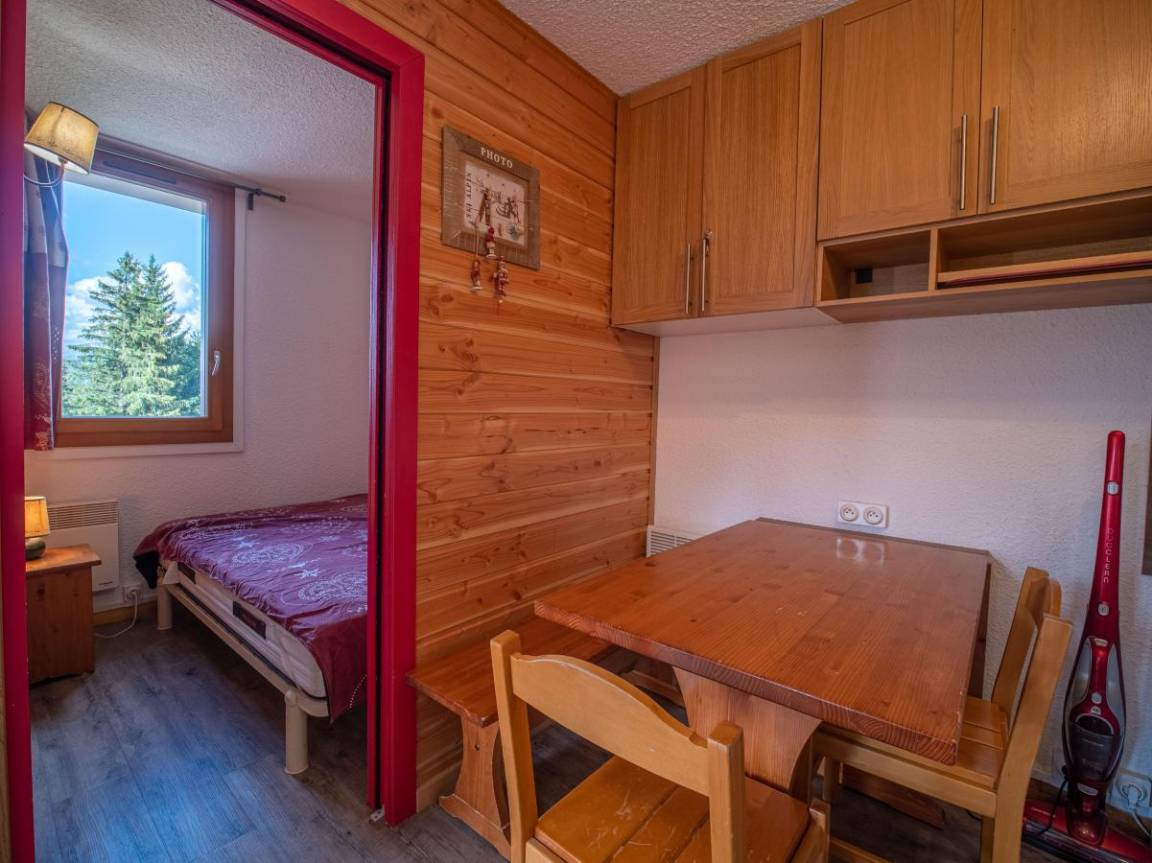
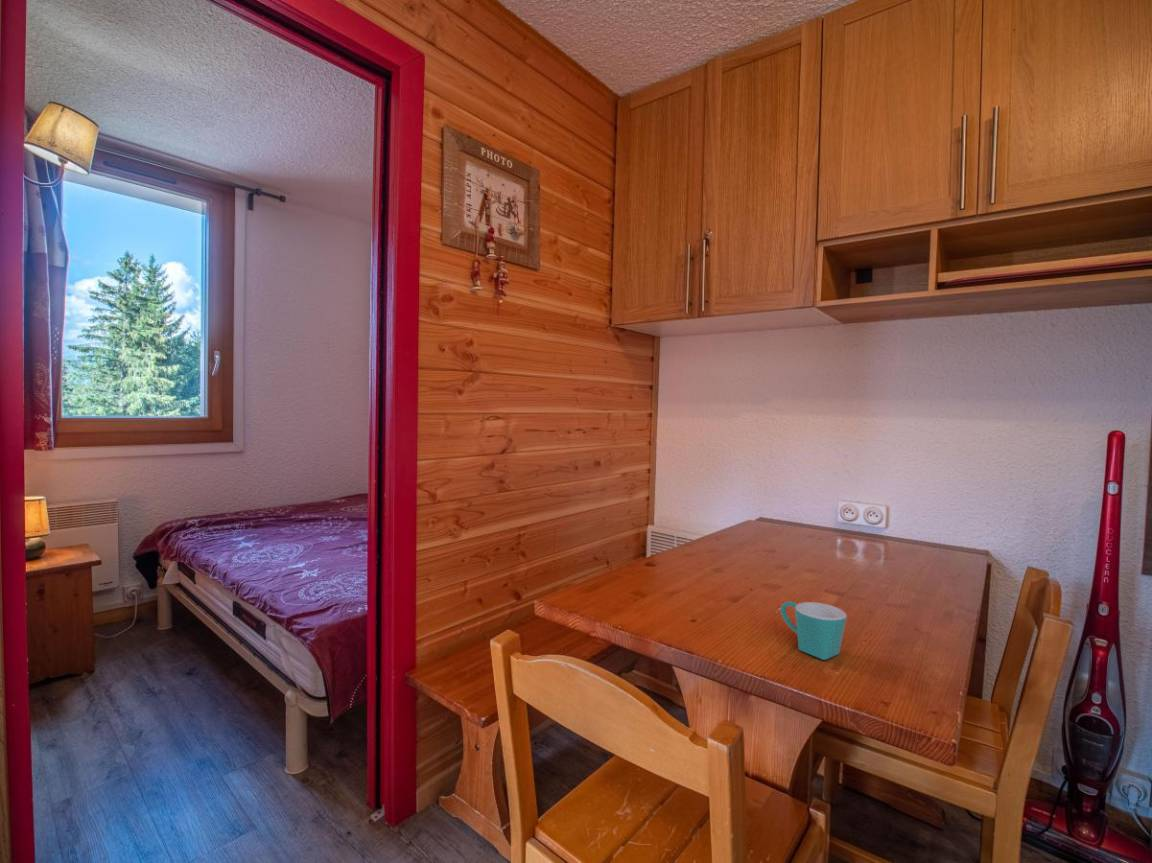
+ mug (810, 627)
